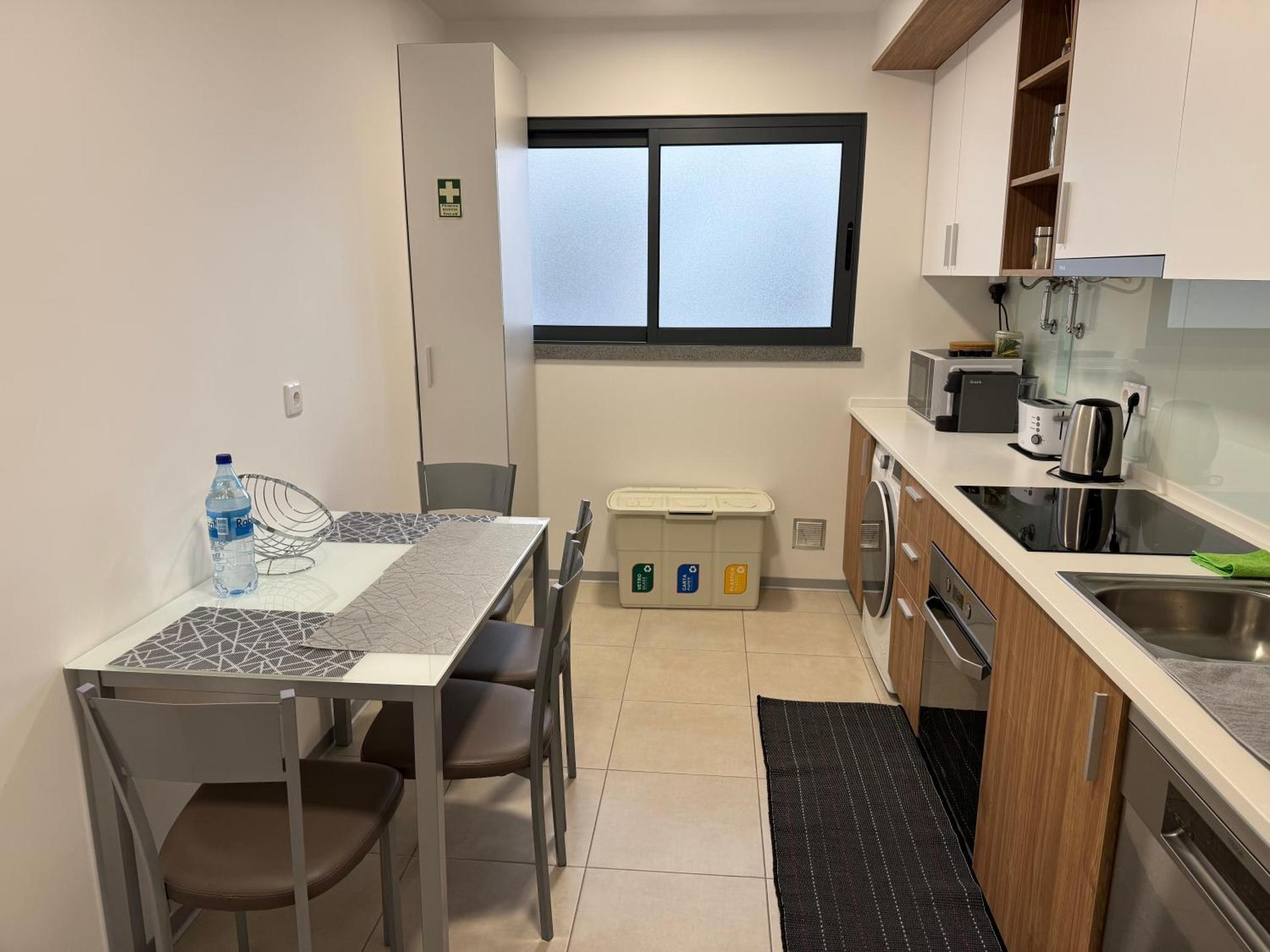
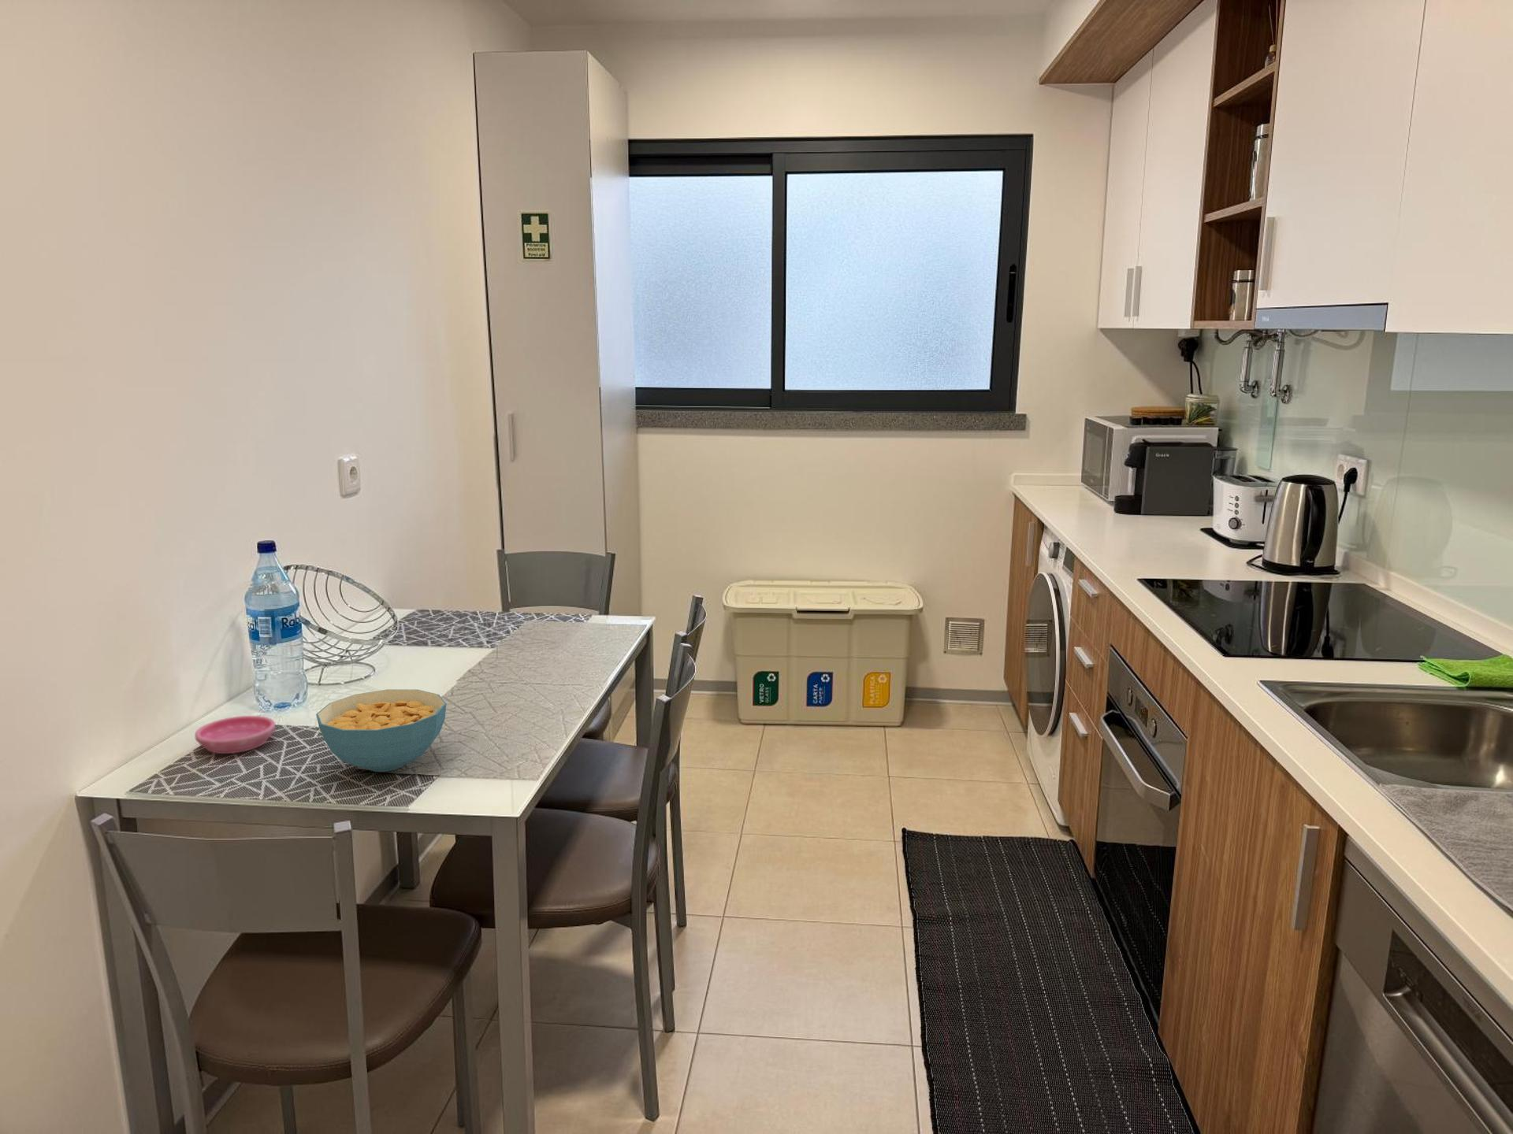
+ cereal bowl (384, 736)
+ saucer (236, 735)
